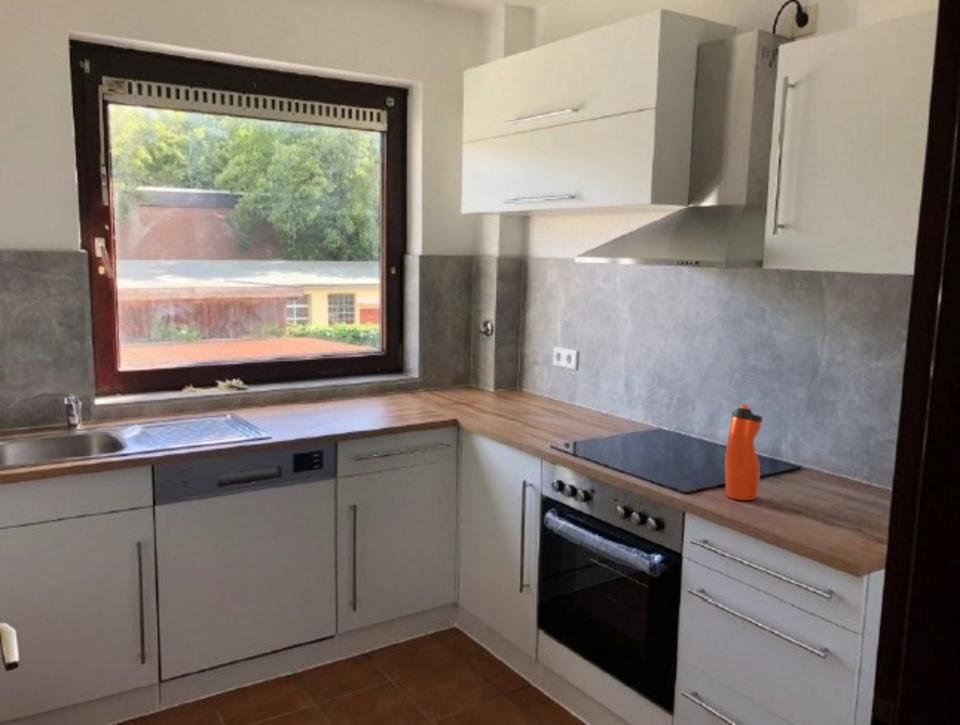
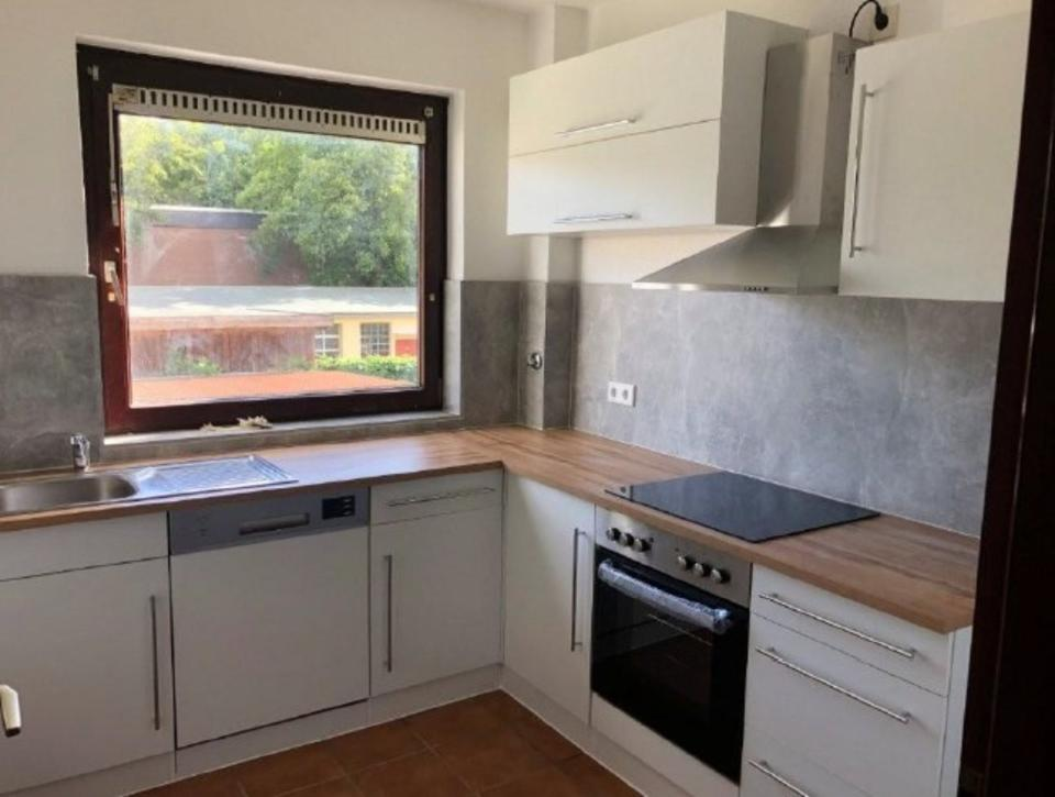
- water bottle (743, 450)
